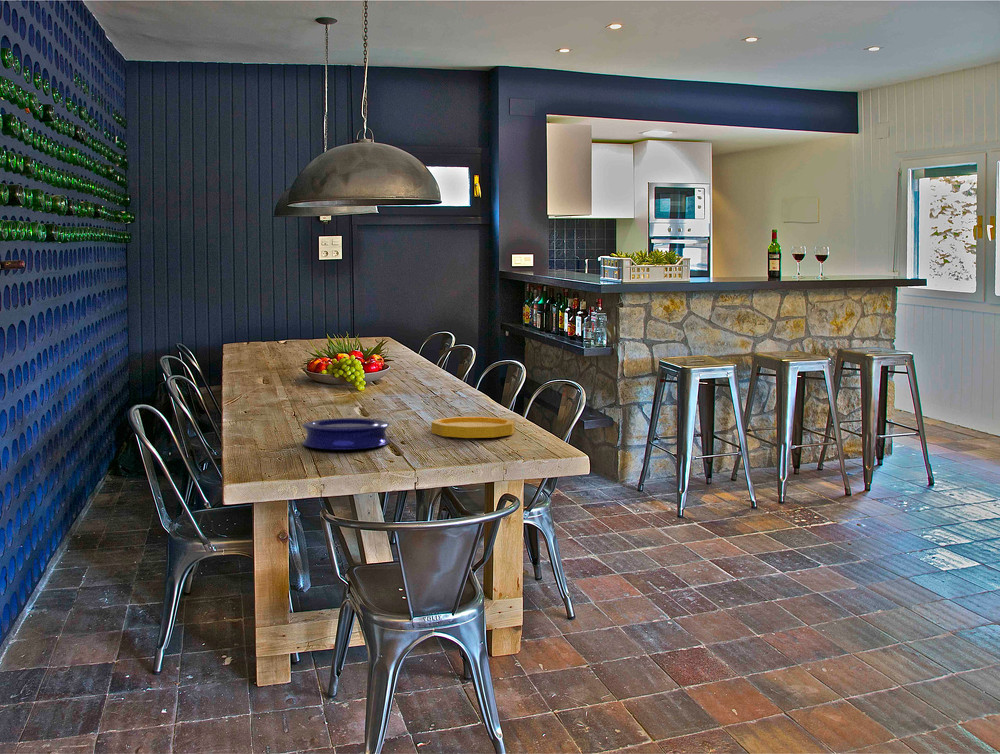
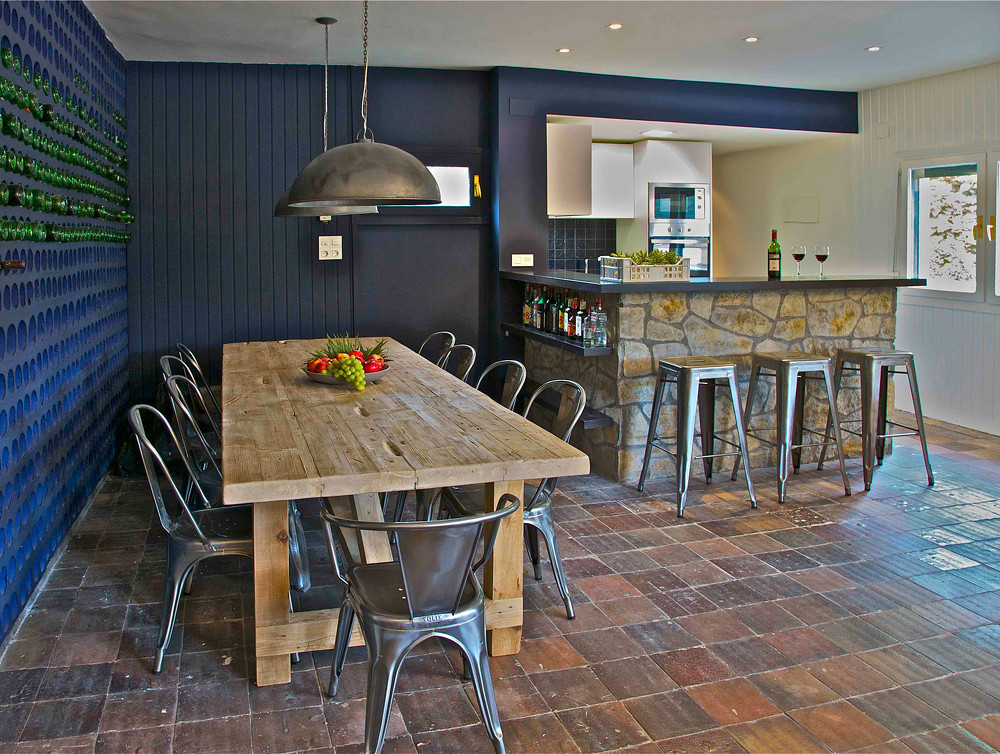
- plate (346, 433)
- plate (473, 426)
